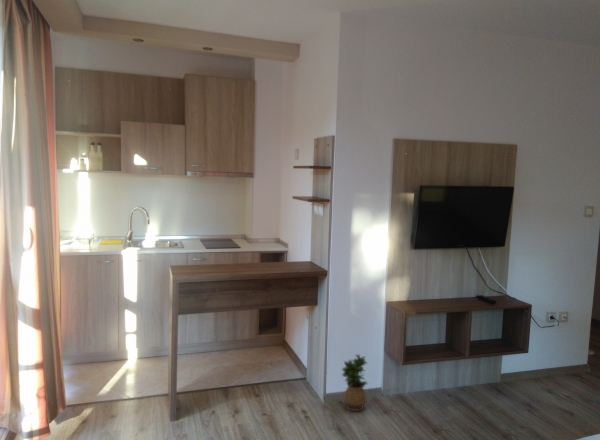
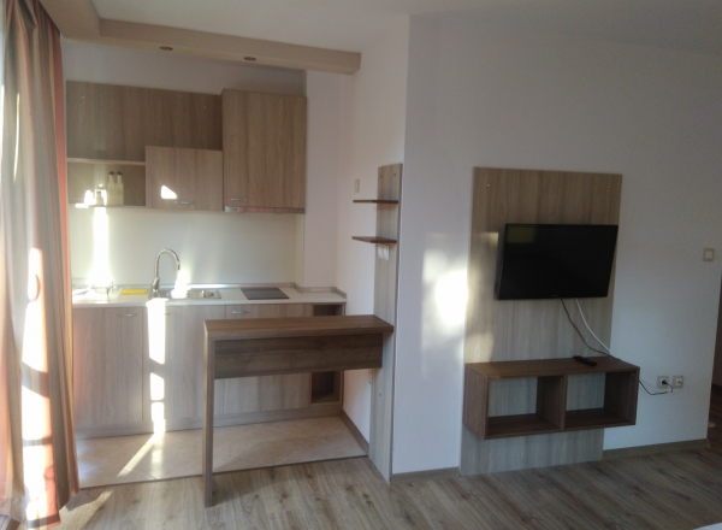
- potted plant (352, 380)
